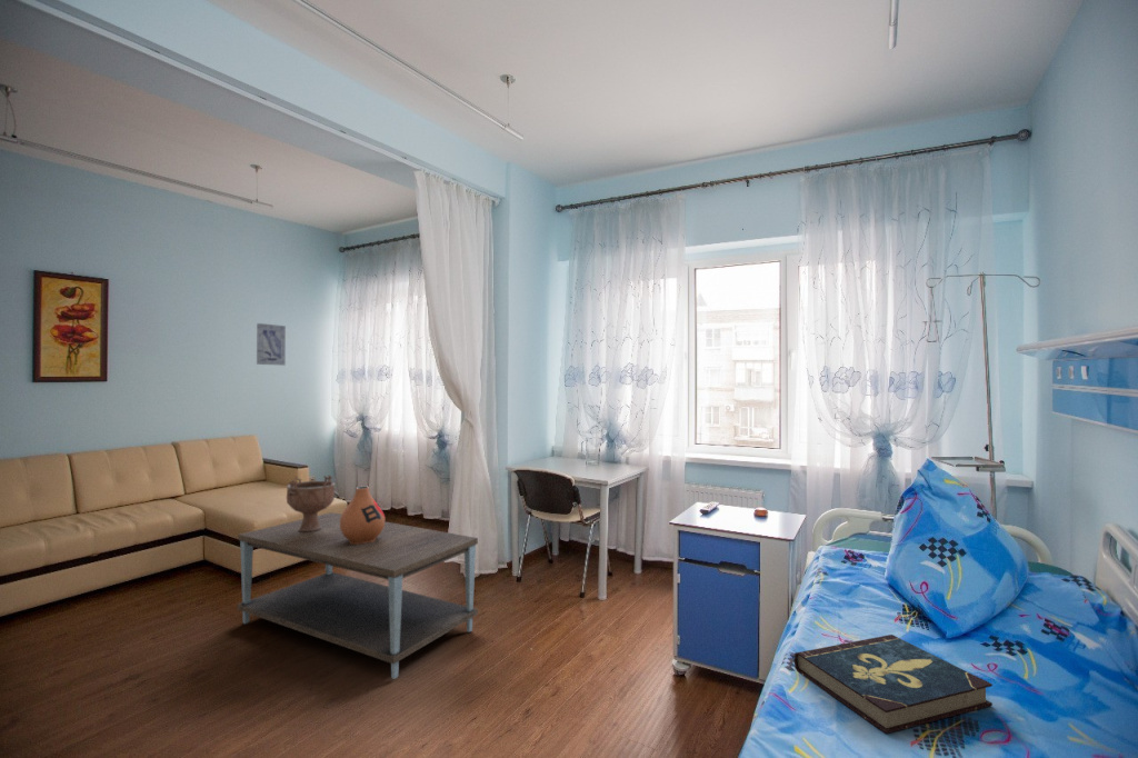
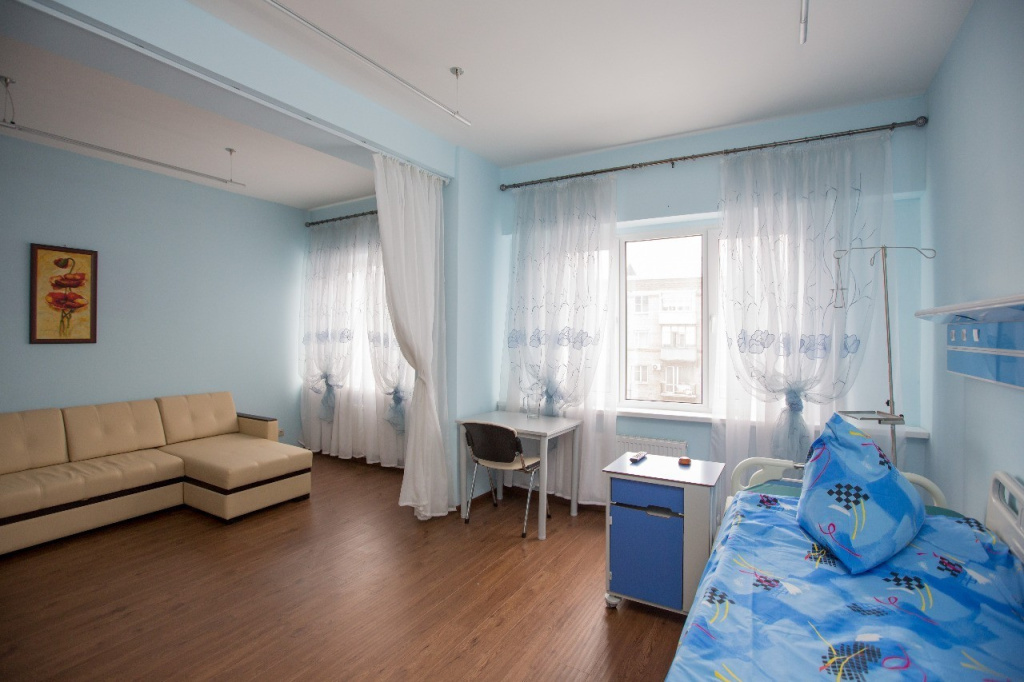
- book (887, 676)
- vase (362, 512)
- wall art (271, 345)
- coffee table (356, 581)
- decorative bowl (311, 502)
